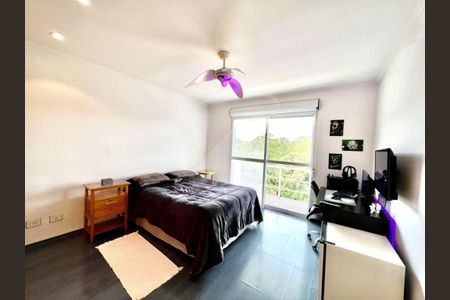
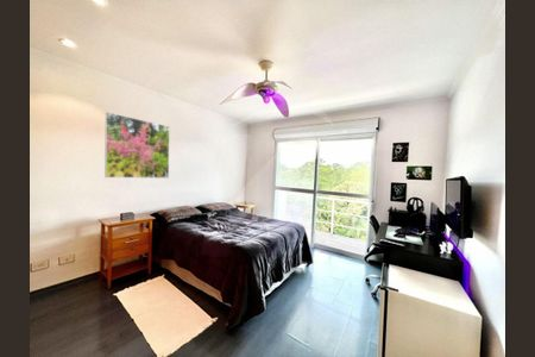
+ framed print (140, 149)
